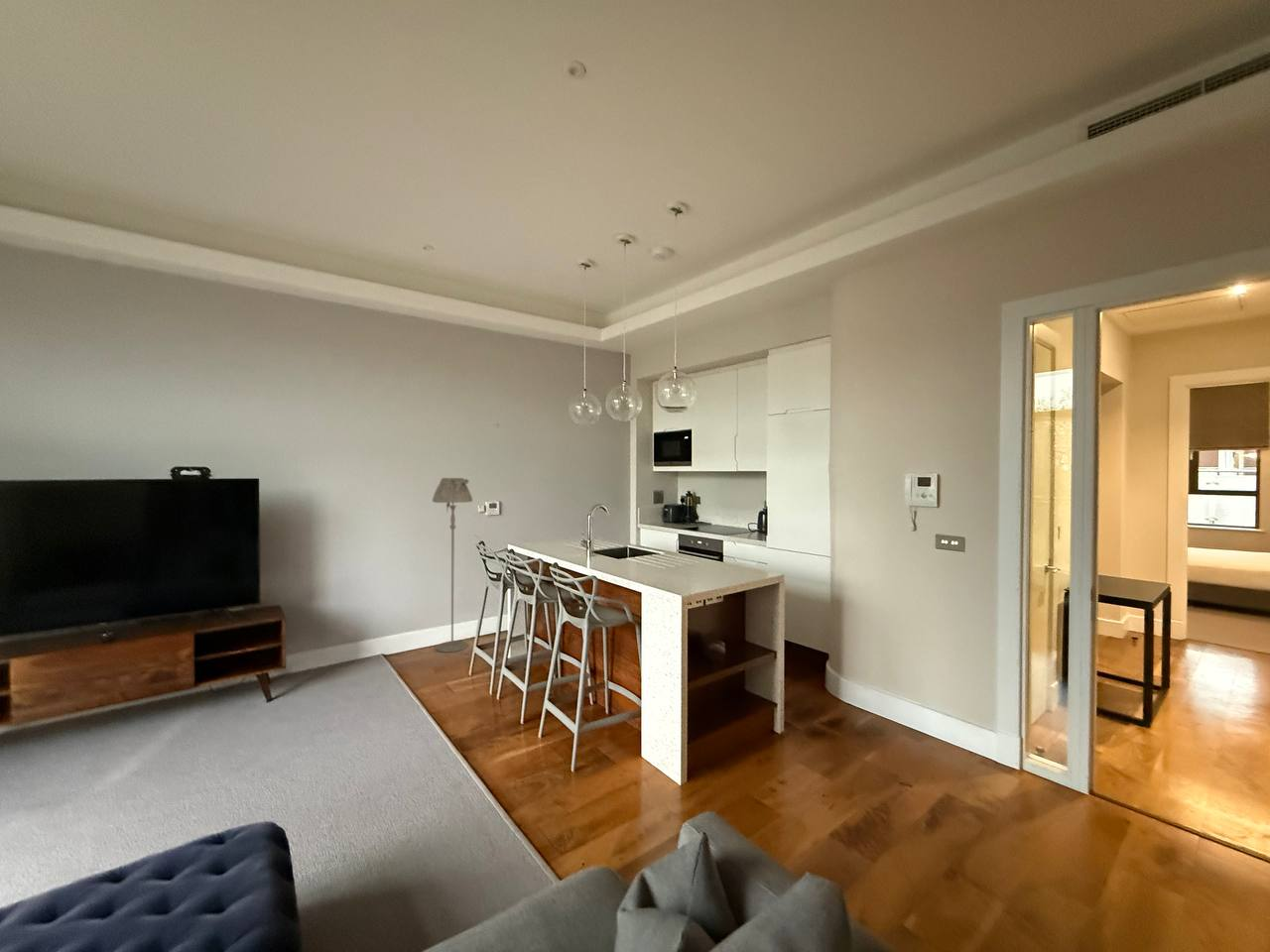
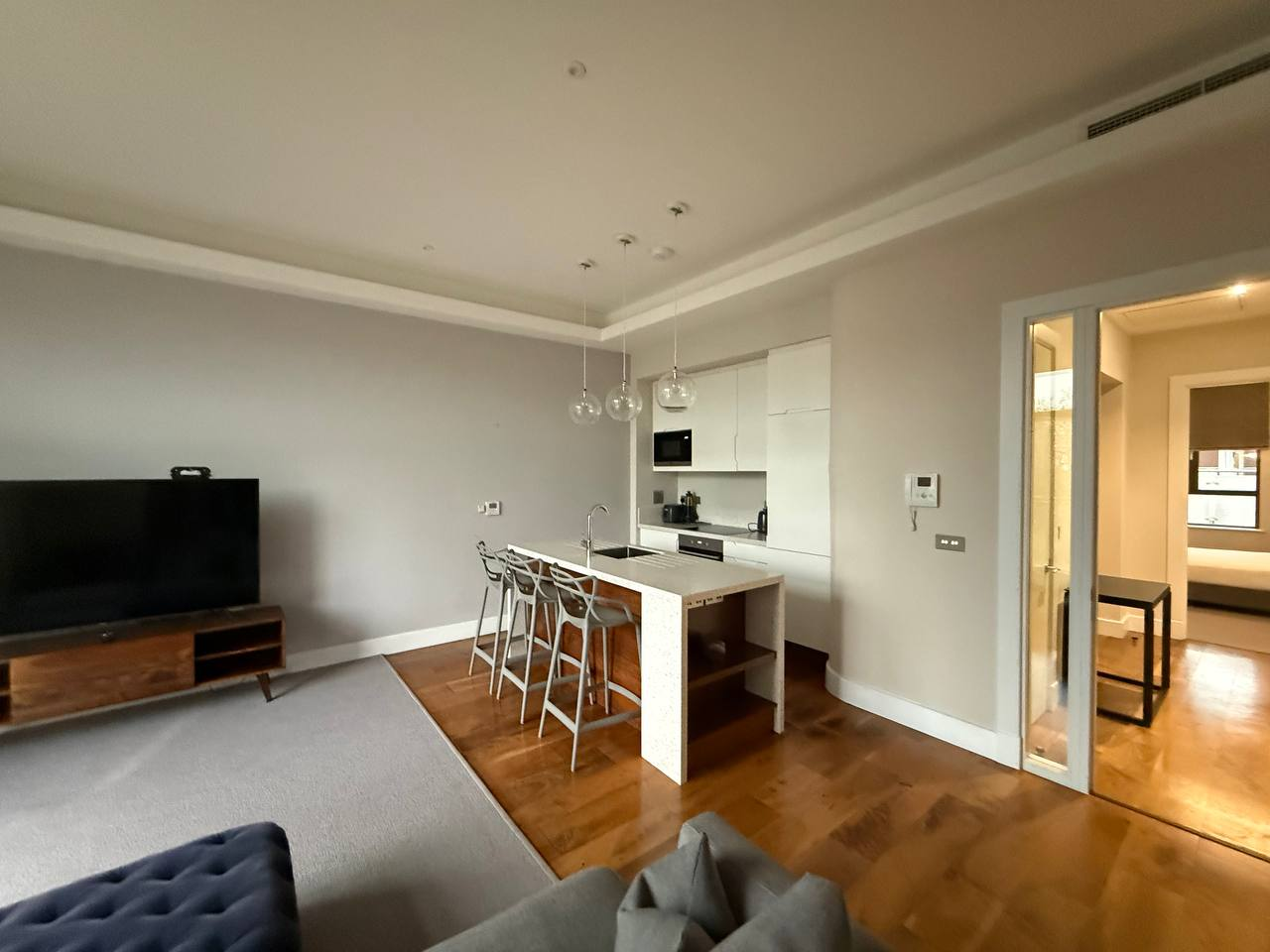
- floor lamp (451, 562)
